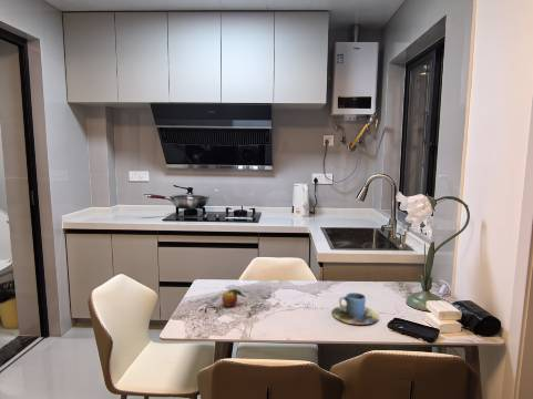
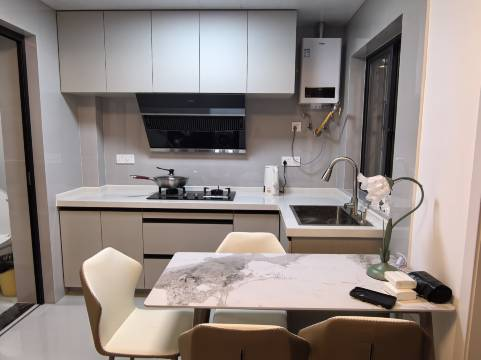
- fruit (234, 295)
- cup (355, 305)
